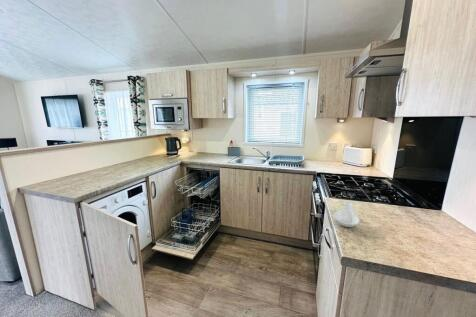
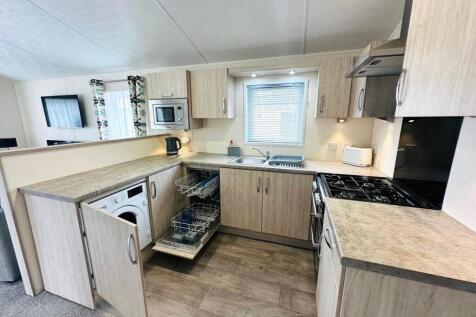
- spoon rest (347, 213)
